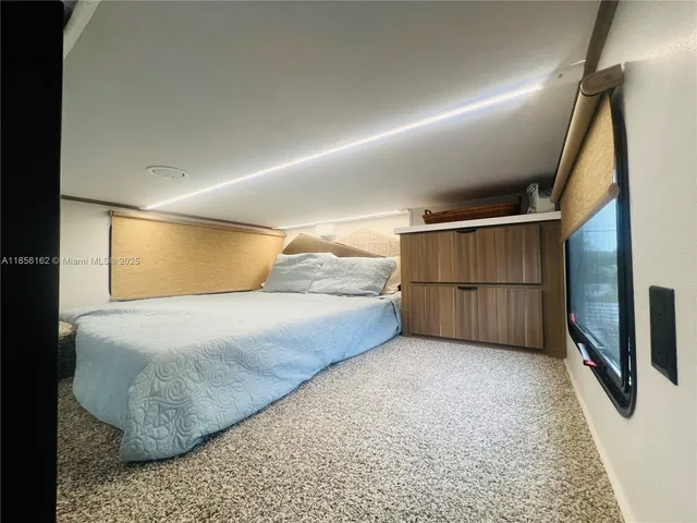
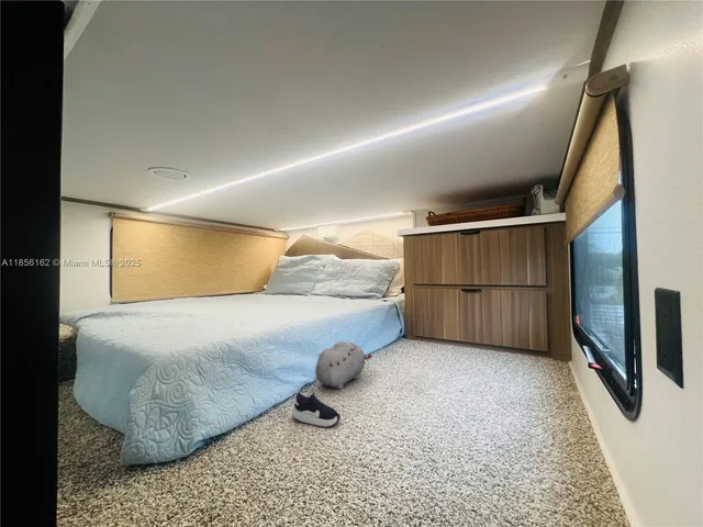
+ shoe (315, 406)
+ plush toy (344, 359)
